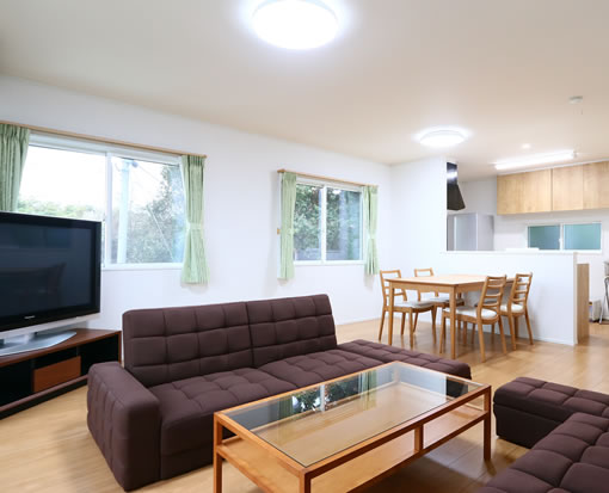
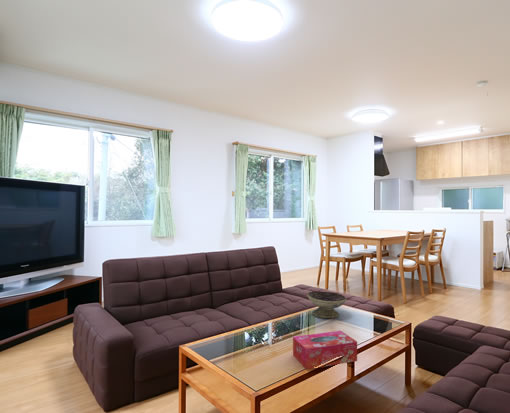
+ decorative bowl (326, 304)
+ tissue box (324, 348)
